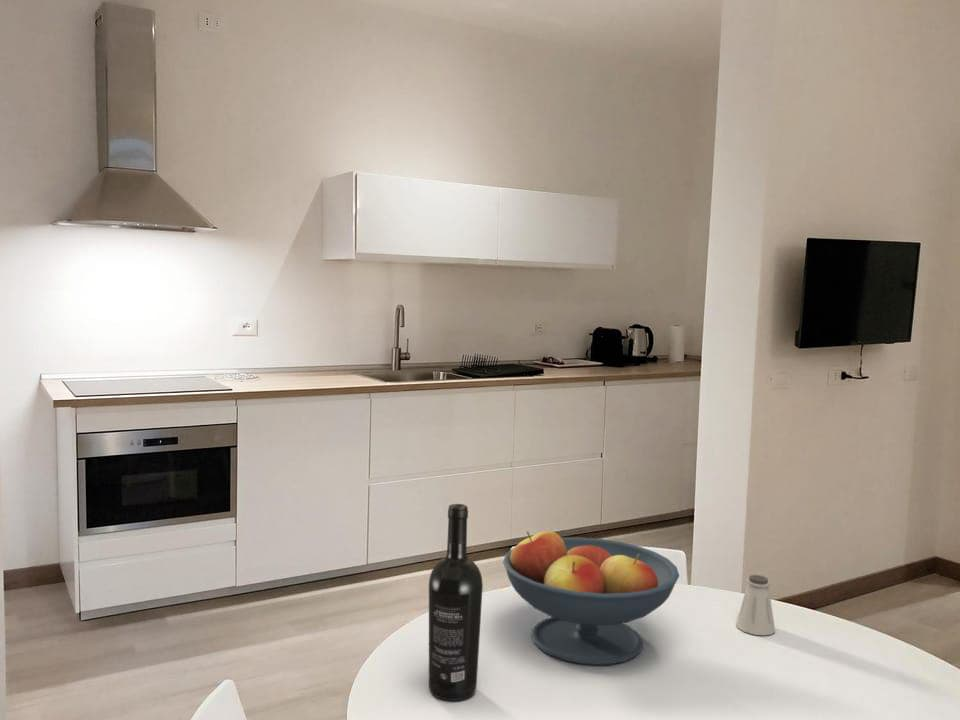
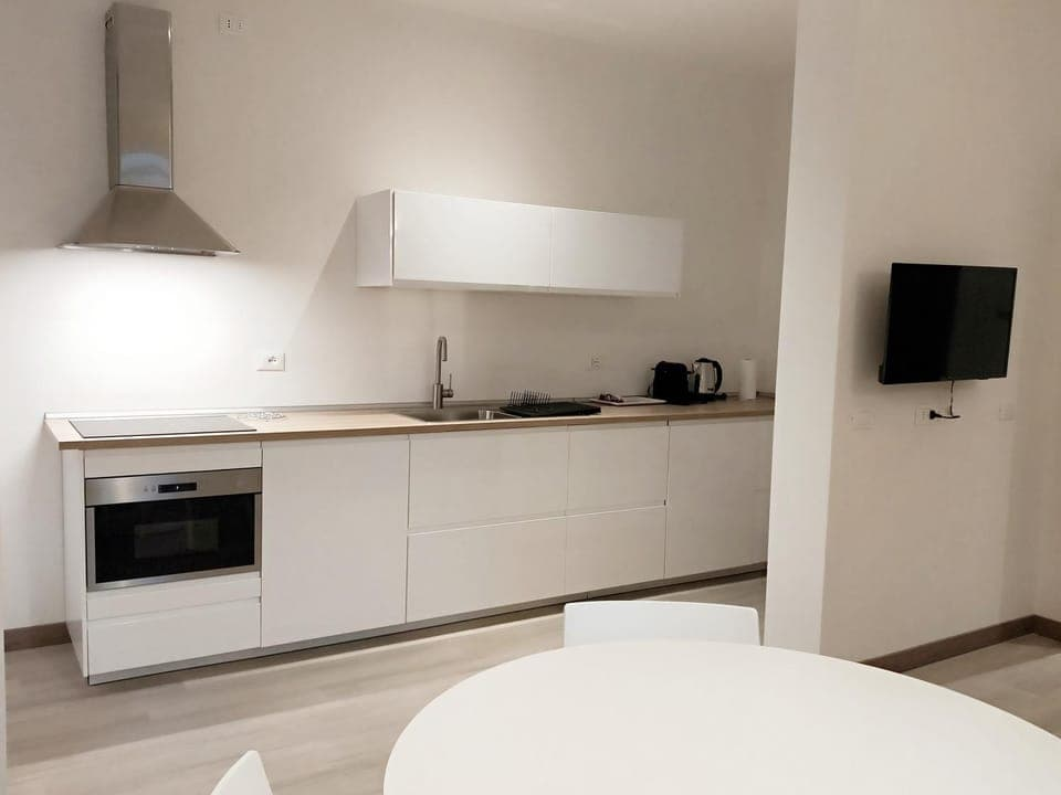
- fruit bowl (588, 588)
- wine bottle (455, 598)
- saltshaker (757, 602)
